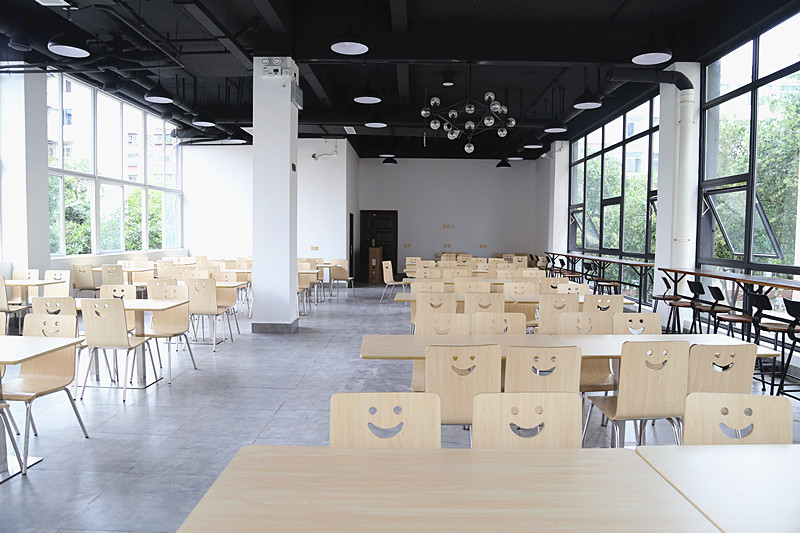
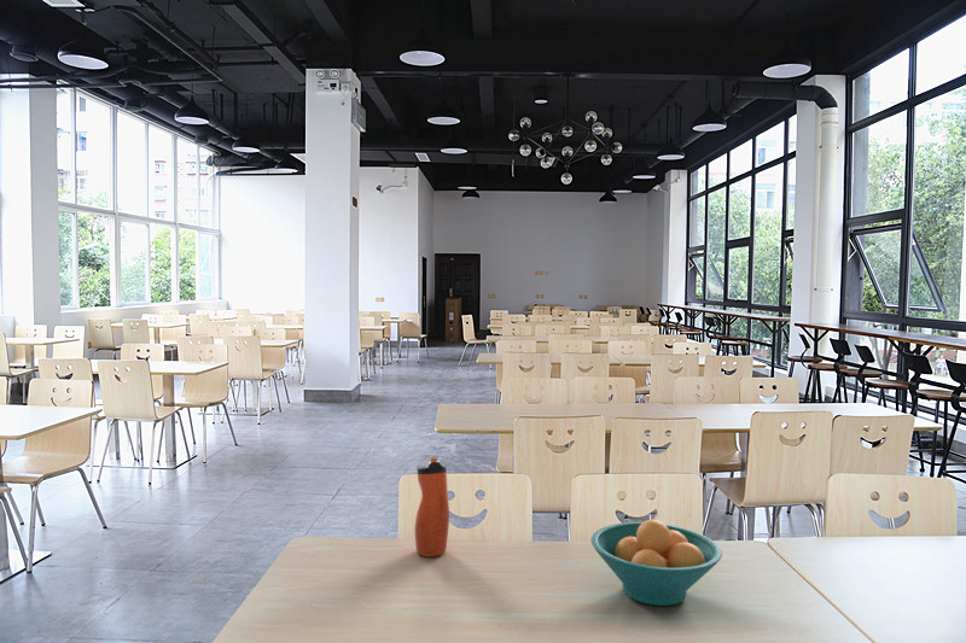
+ water bottle (431, 504)
+ fruit bowl (654, 556)
